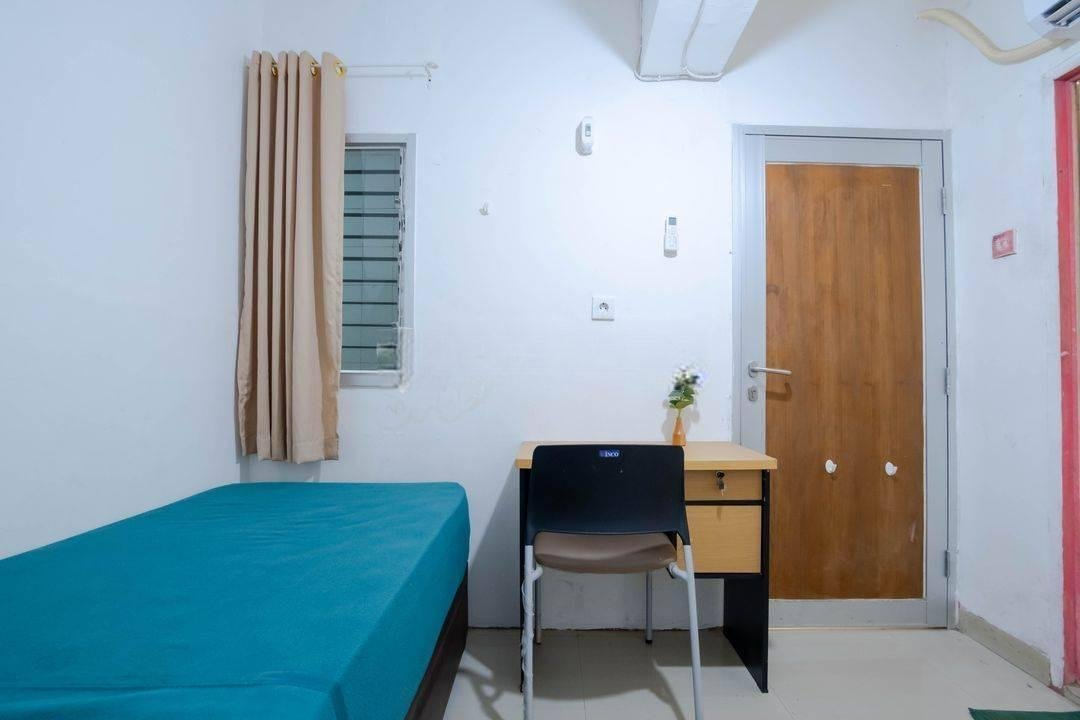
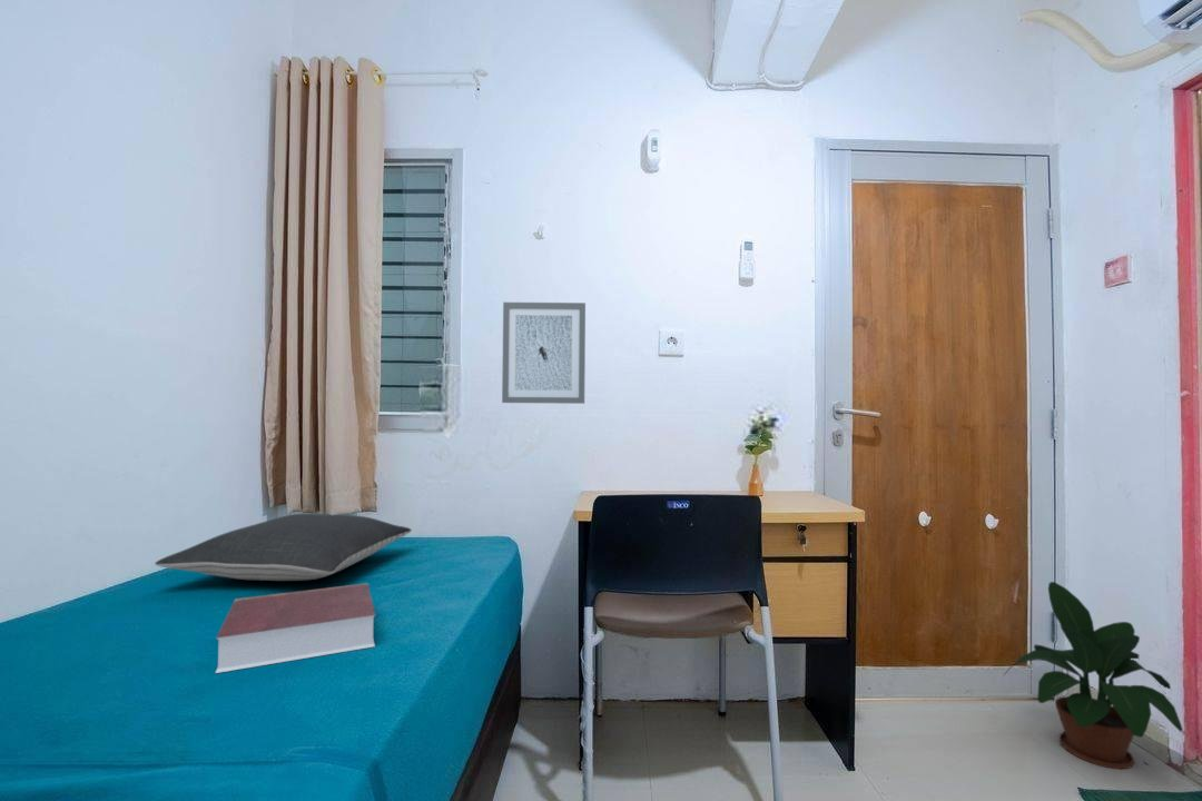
+ pillow (300, 544)
+ wall art (543, 353)
+ book (302, 621)
+ potted plant (1096, 671)
